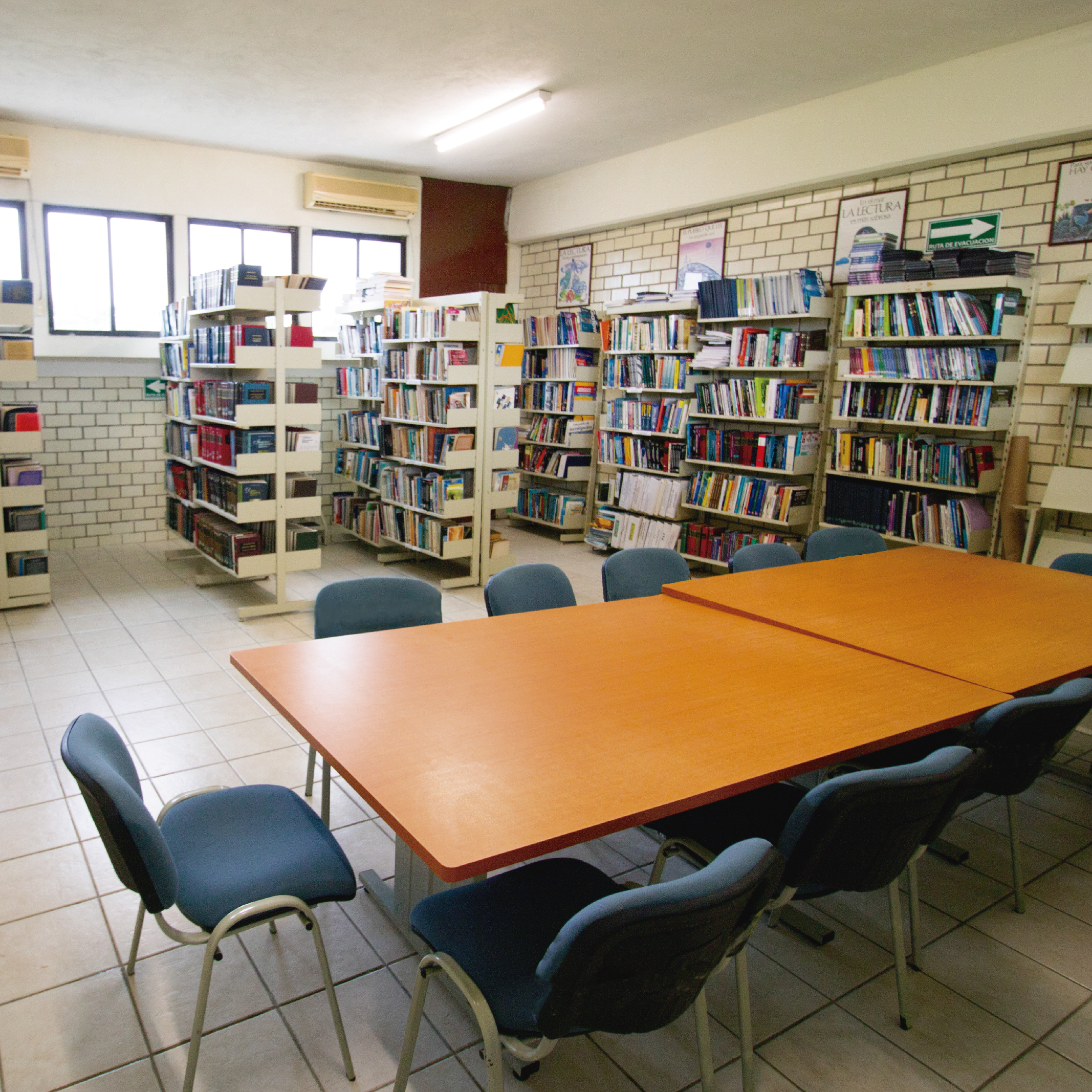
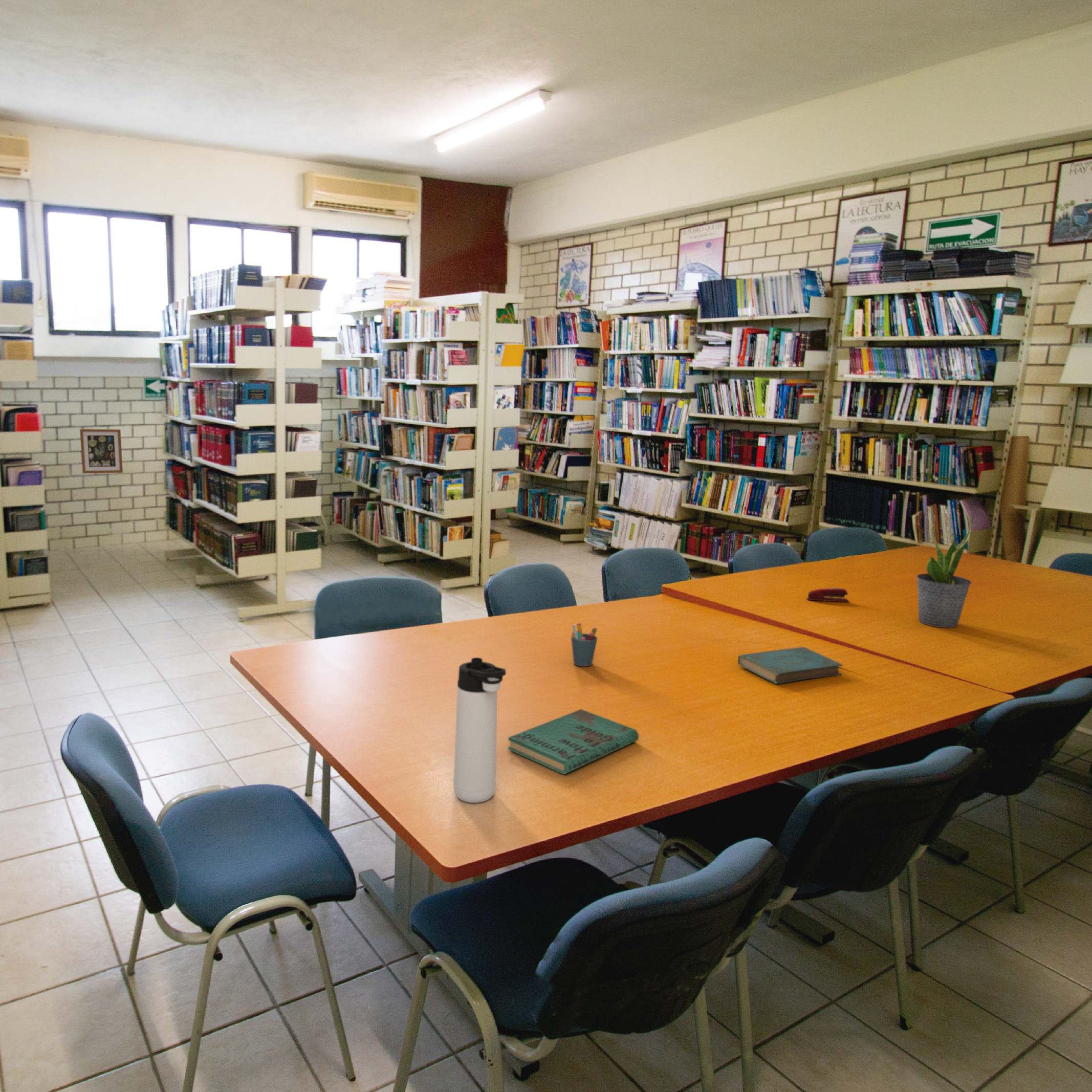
+ potted plant (945, 569)
+ stapler (828, 594)
+ book (789, 664)
+ thermos bottle (481, 732)
+ pen holder (583, 643)
+ wall art (101, 451)
+ book (575, 740)
